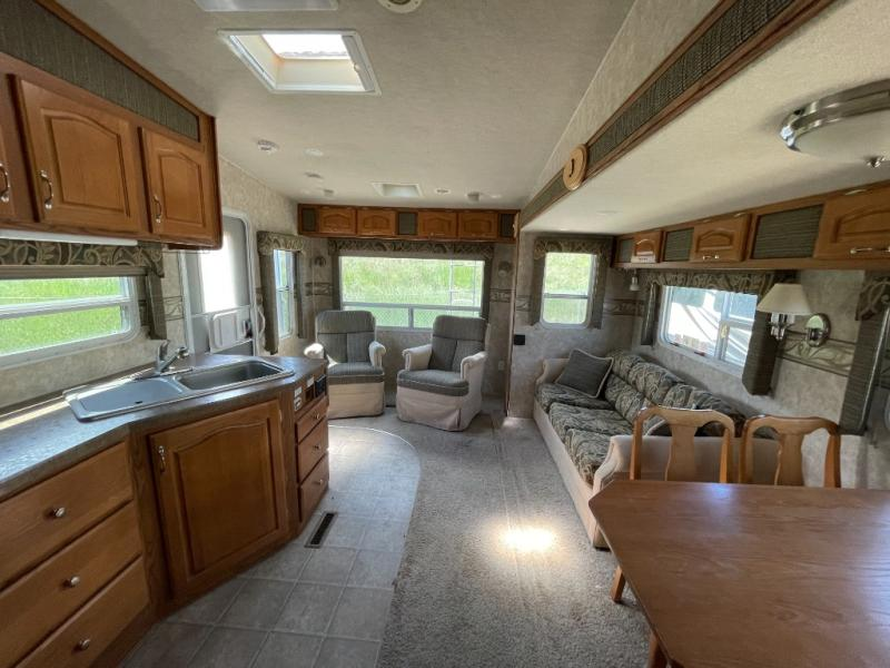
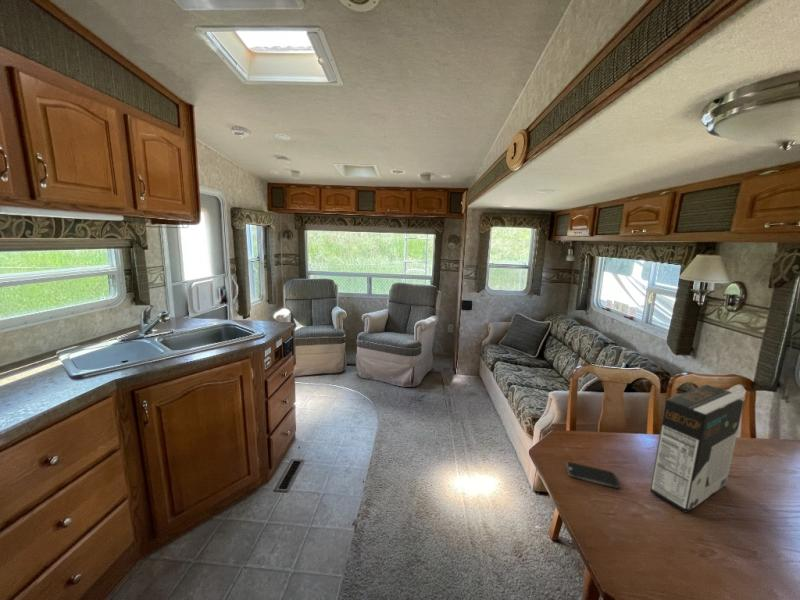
+ smartphone (591, 474)
+ cereal box (697, 444)
